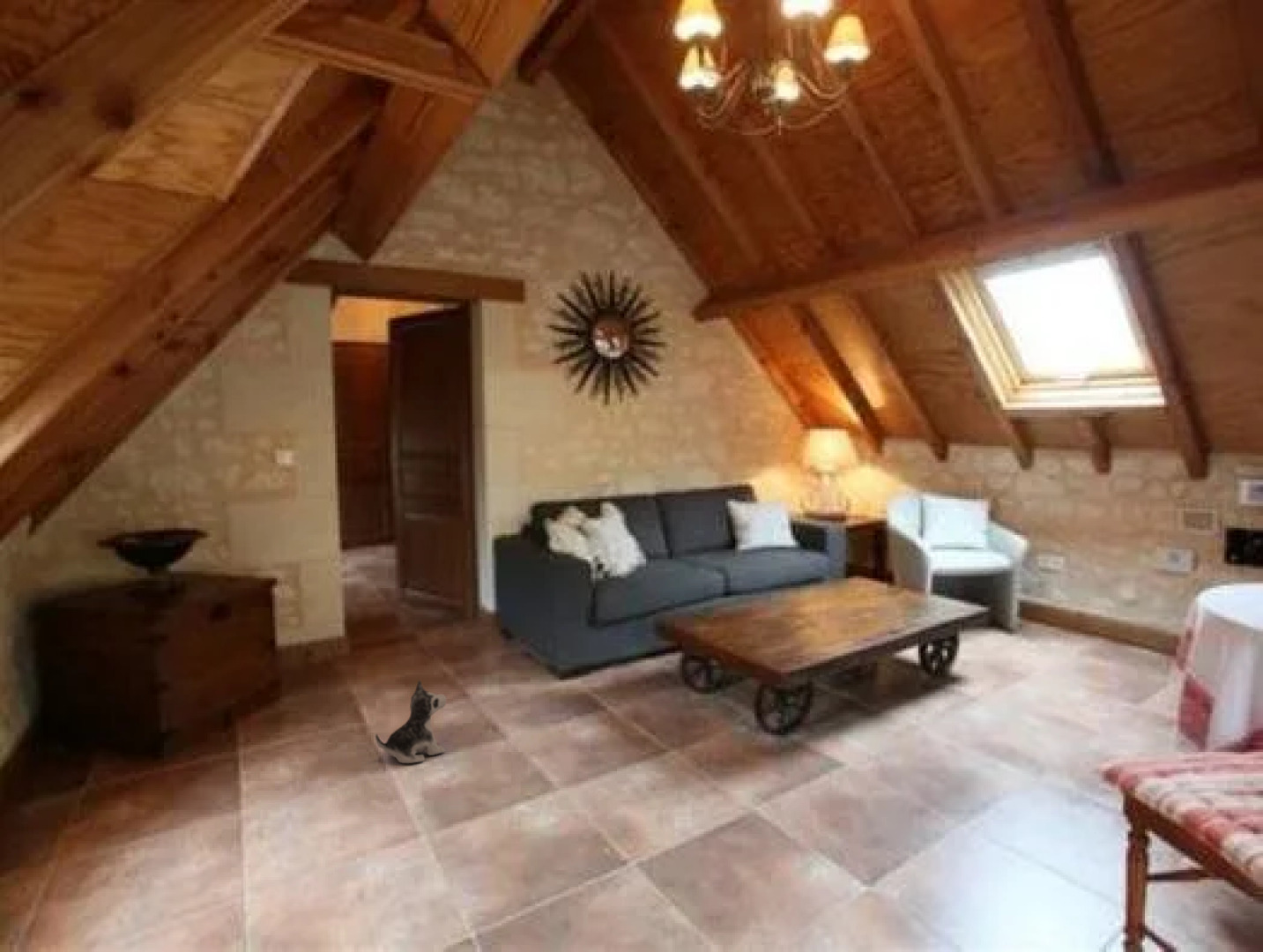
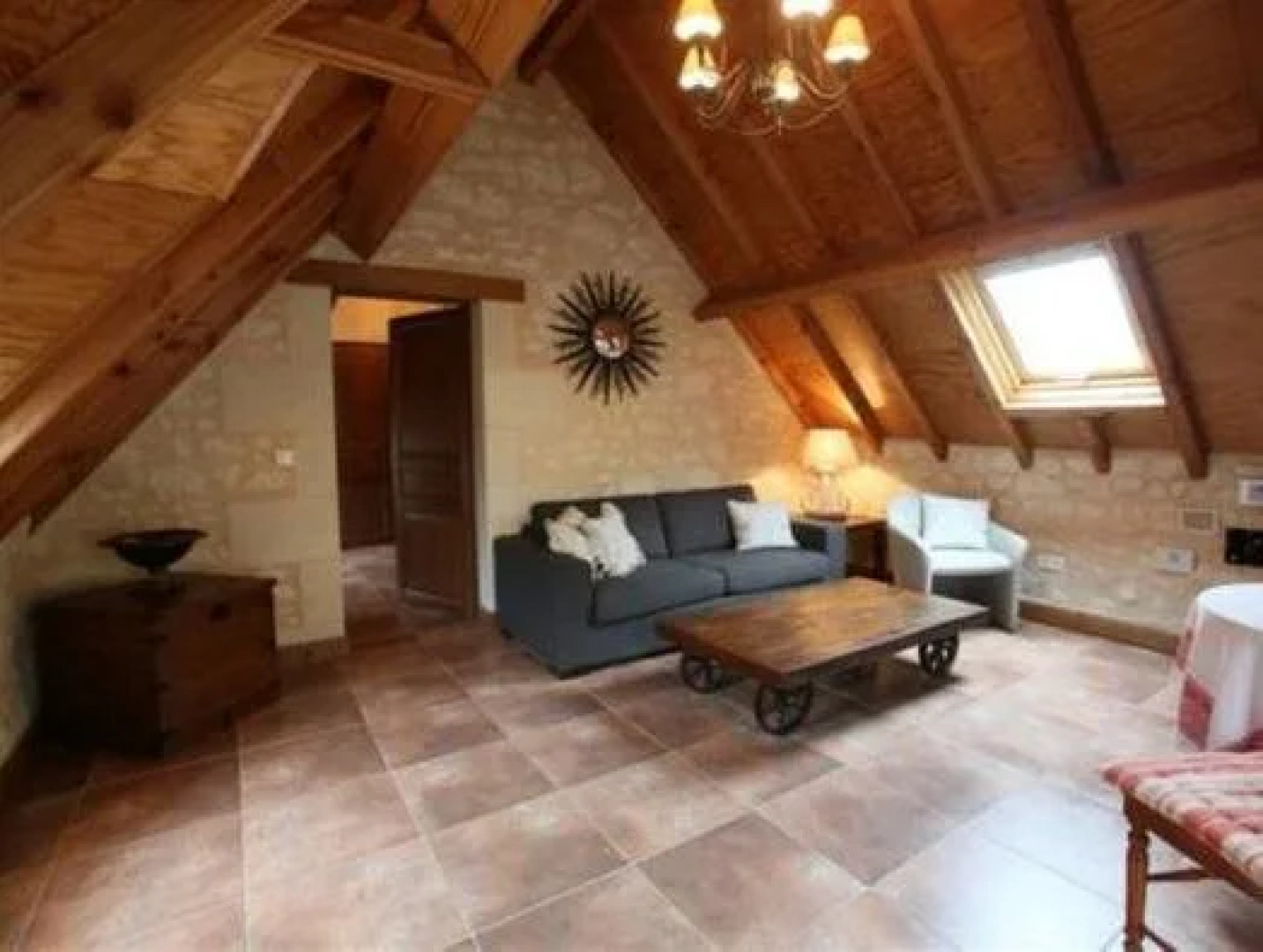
- plush toy (411, 718)
